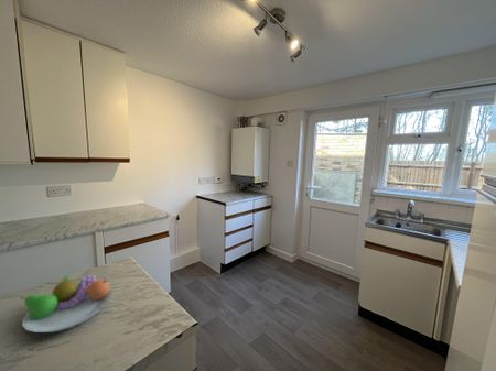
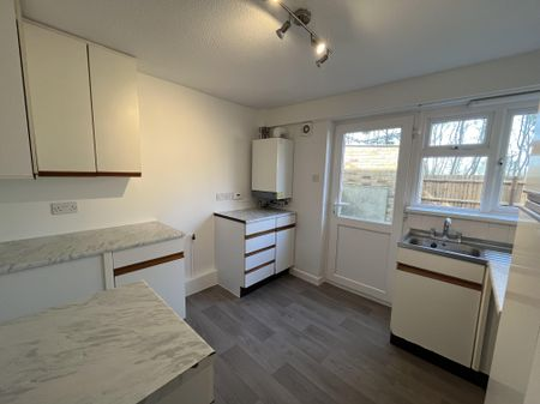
- fruit bowl (68, 297)
